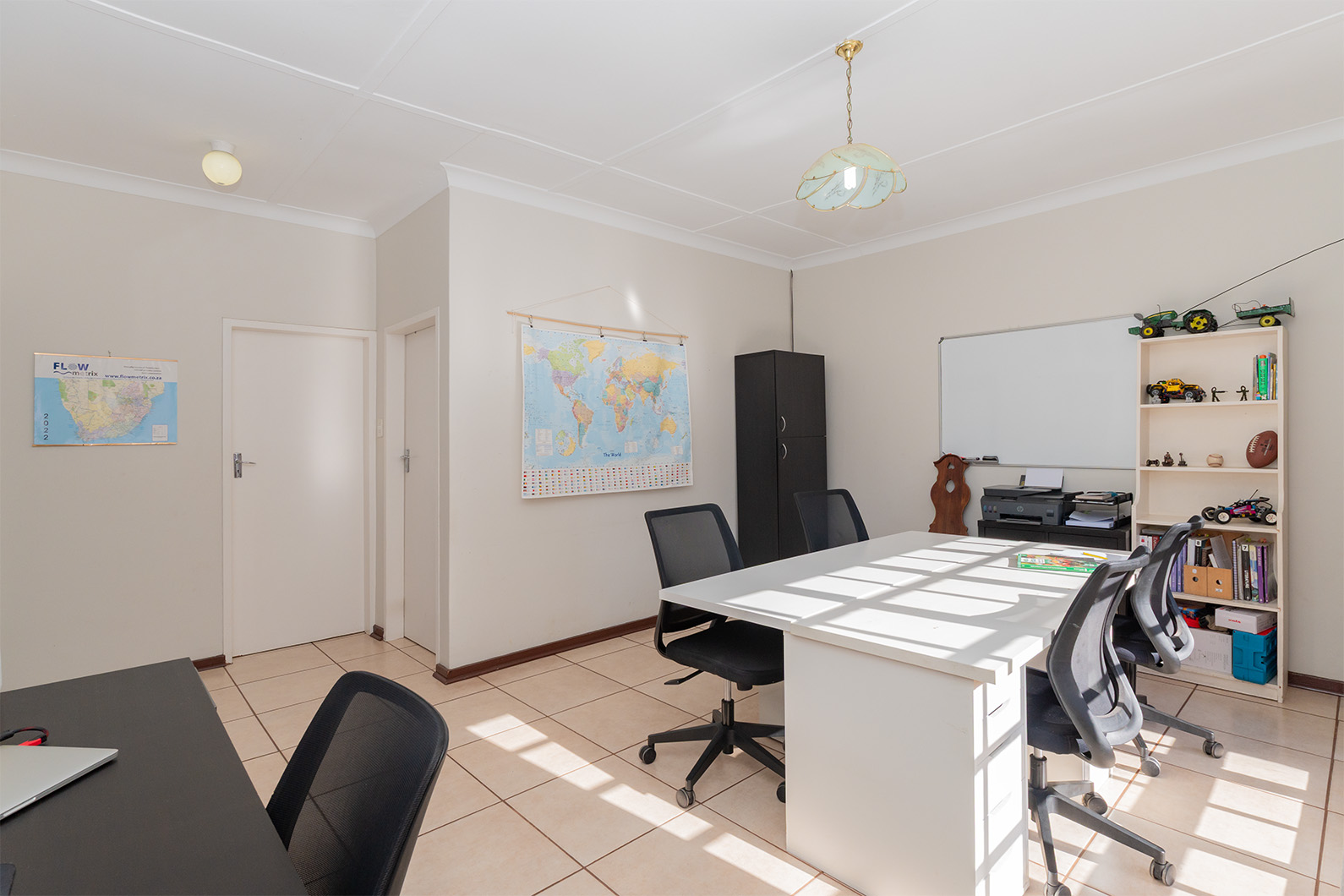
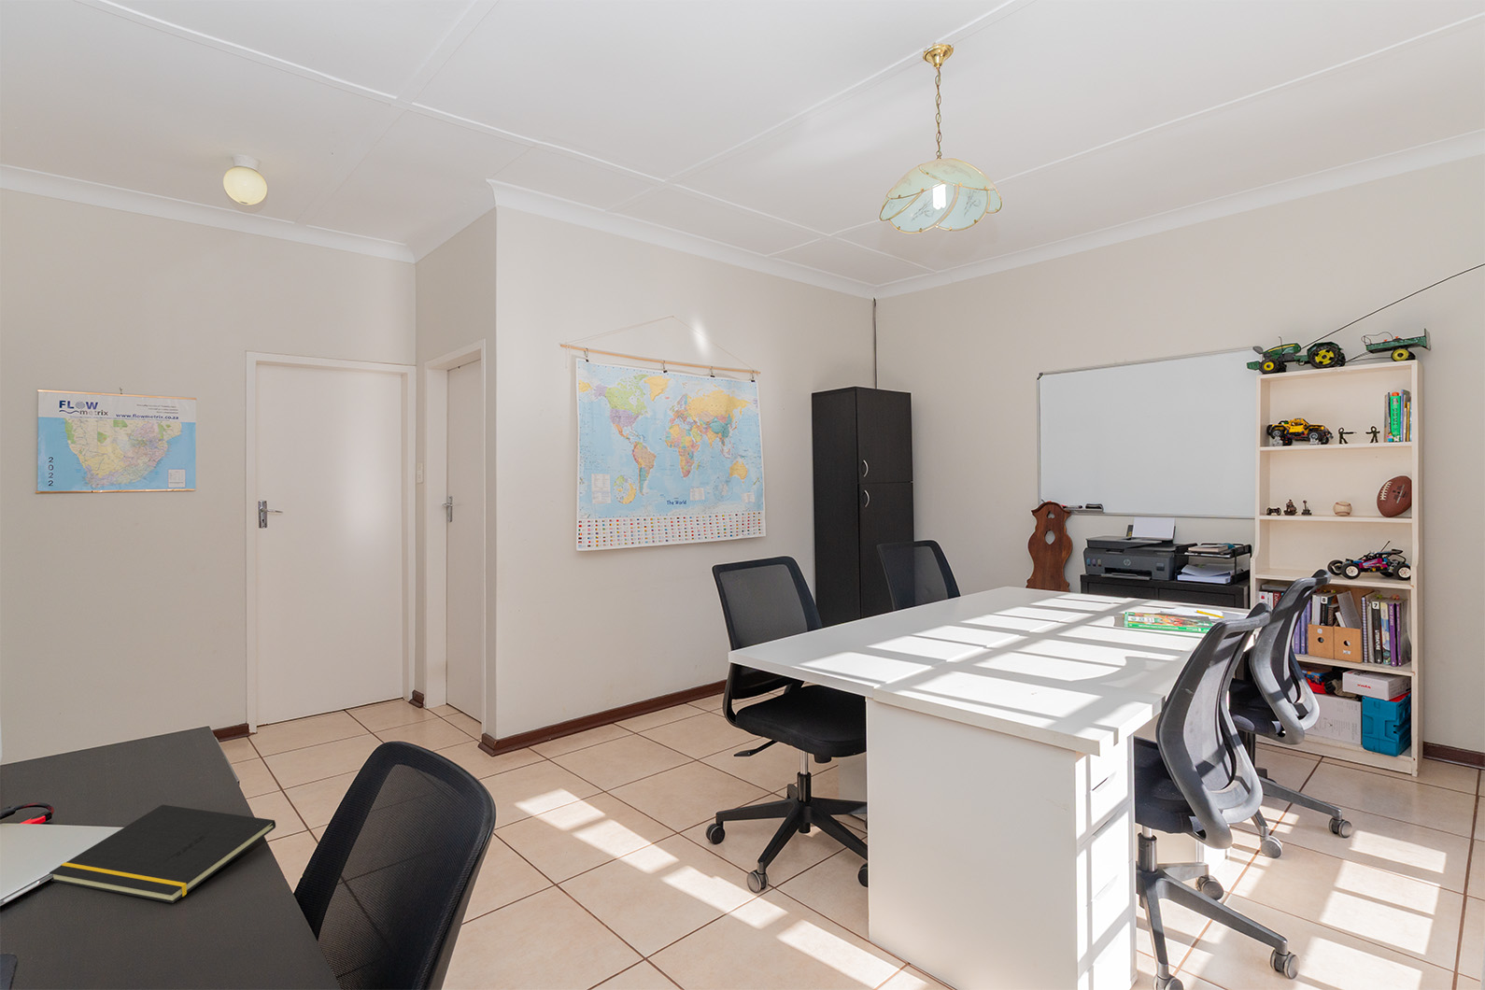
+ notepad (167, 849)
